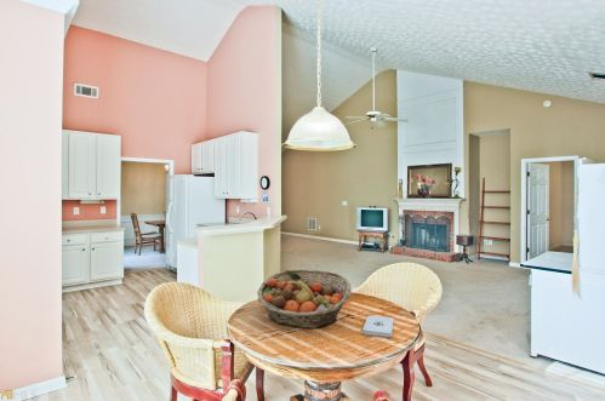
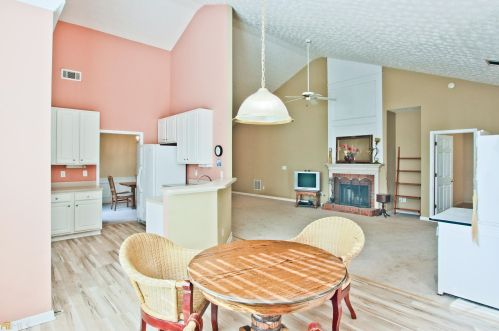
- fruit basket (303, 296)
- notepad (378, 325)
